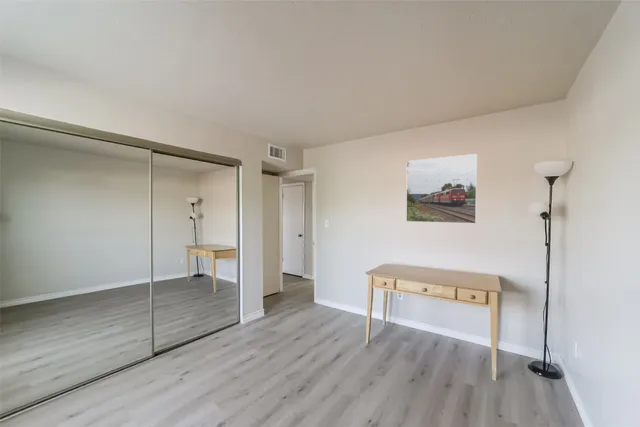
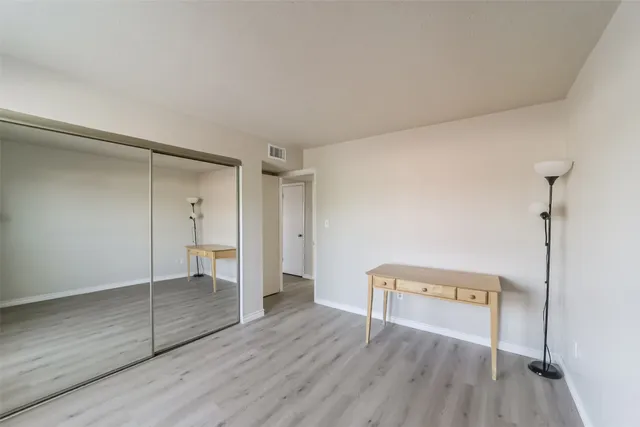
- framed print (439, 190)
